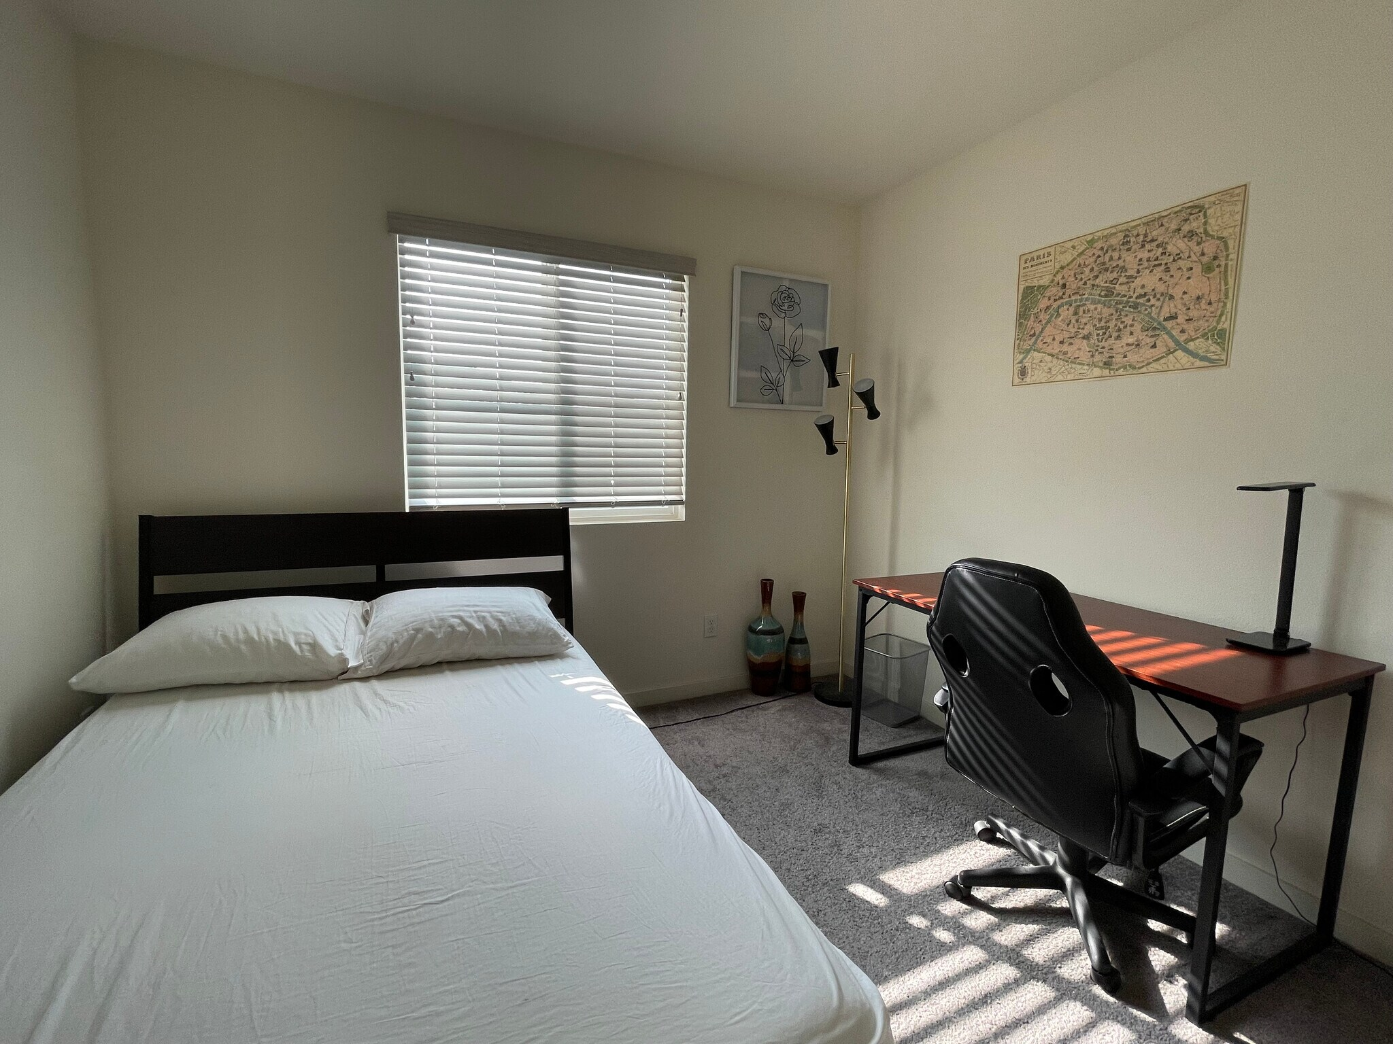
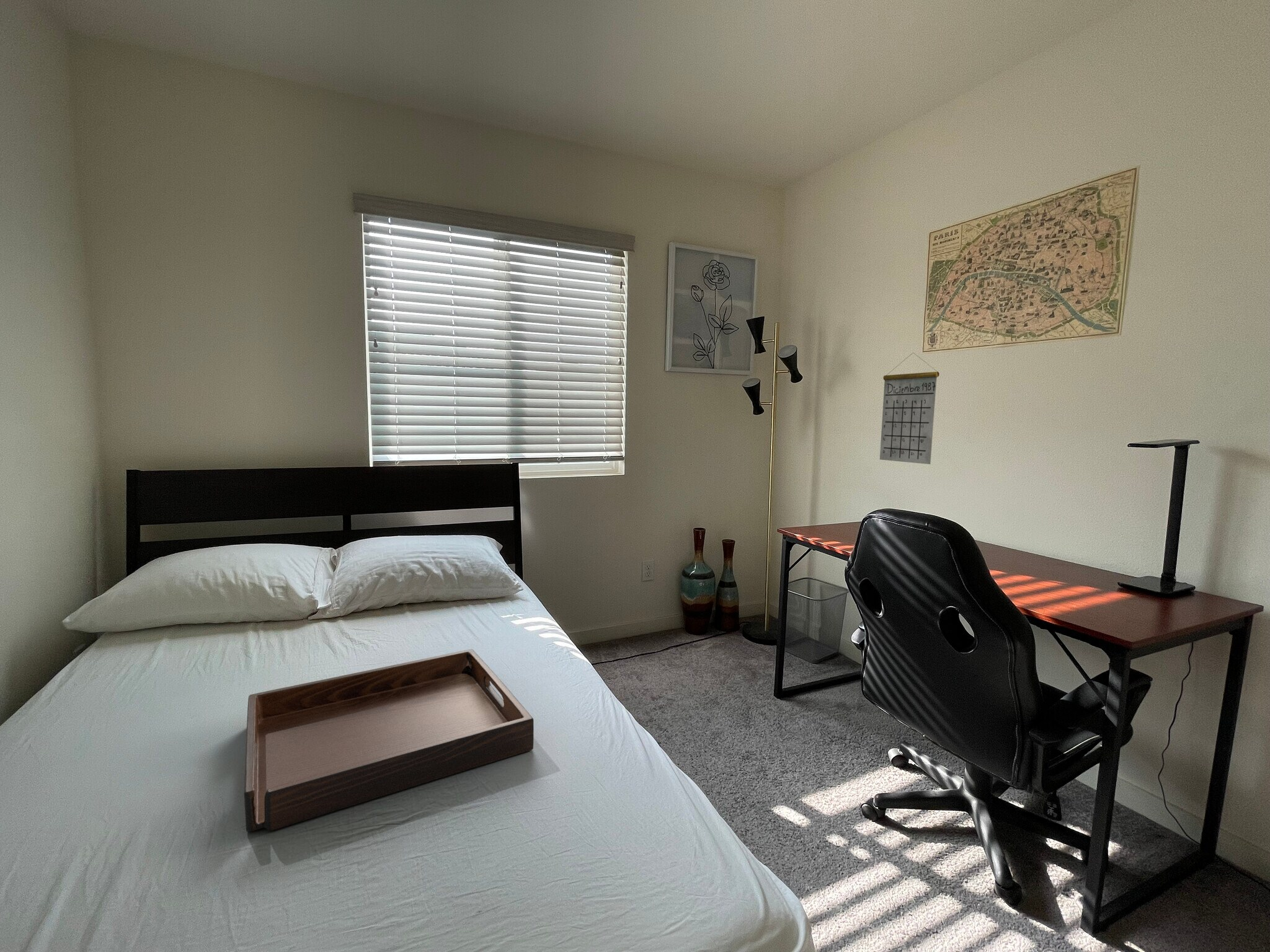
+ calendar (908, 407)
+ serving tray (387, 720)
